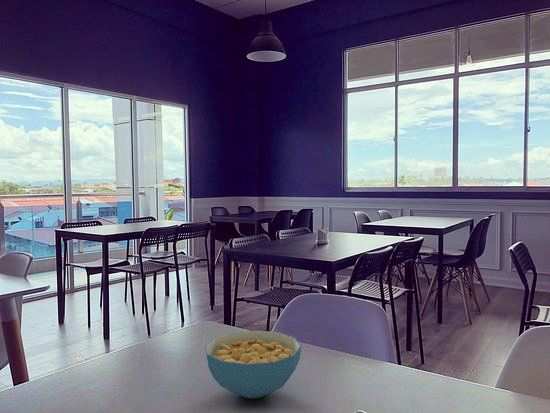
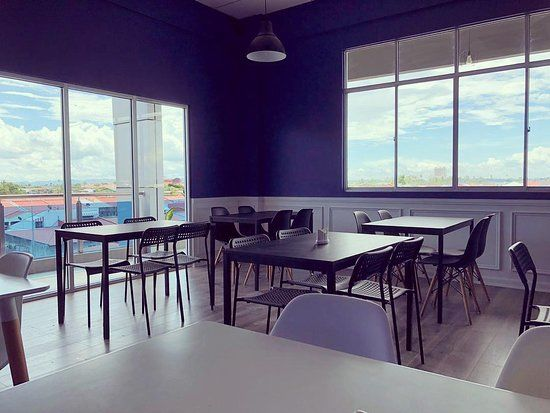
- cereal bowl (253, 368)
